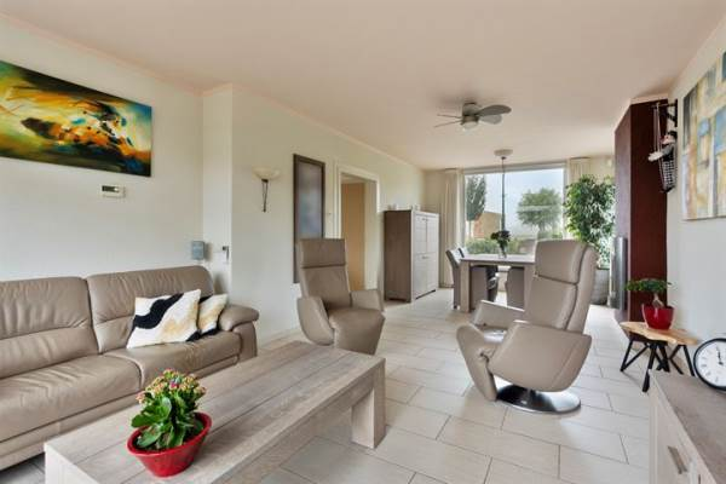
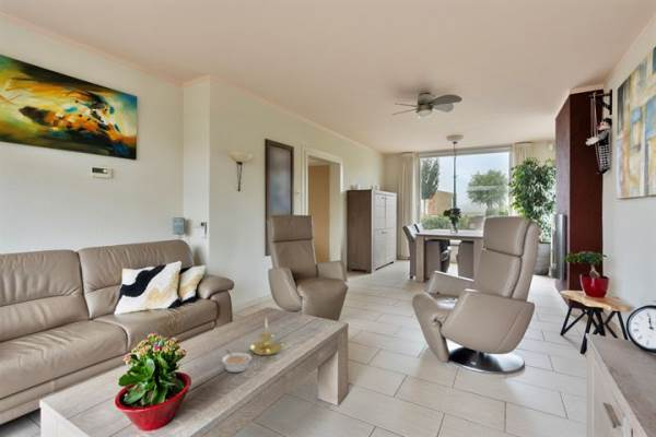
+ legume (235, 362)
+ candle holder (268, 333)
